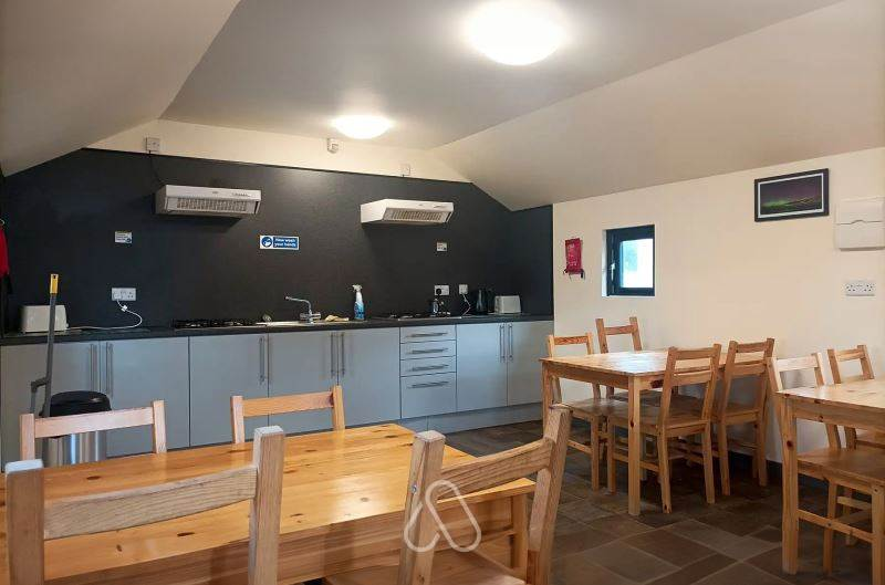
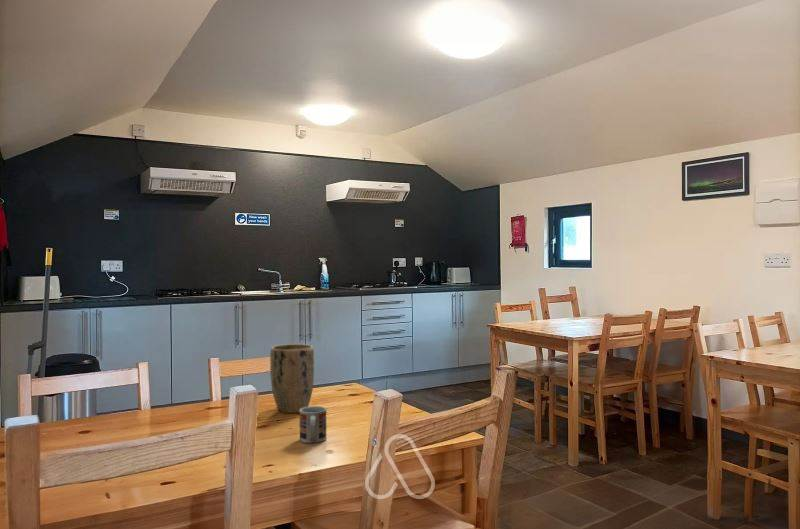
+ plant pot (292, 378)
+ cup (313, 425)
